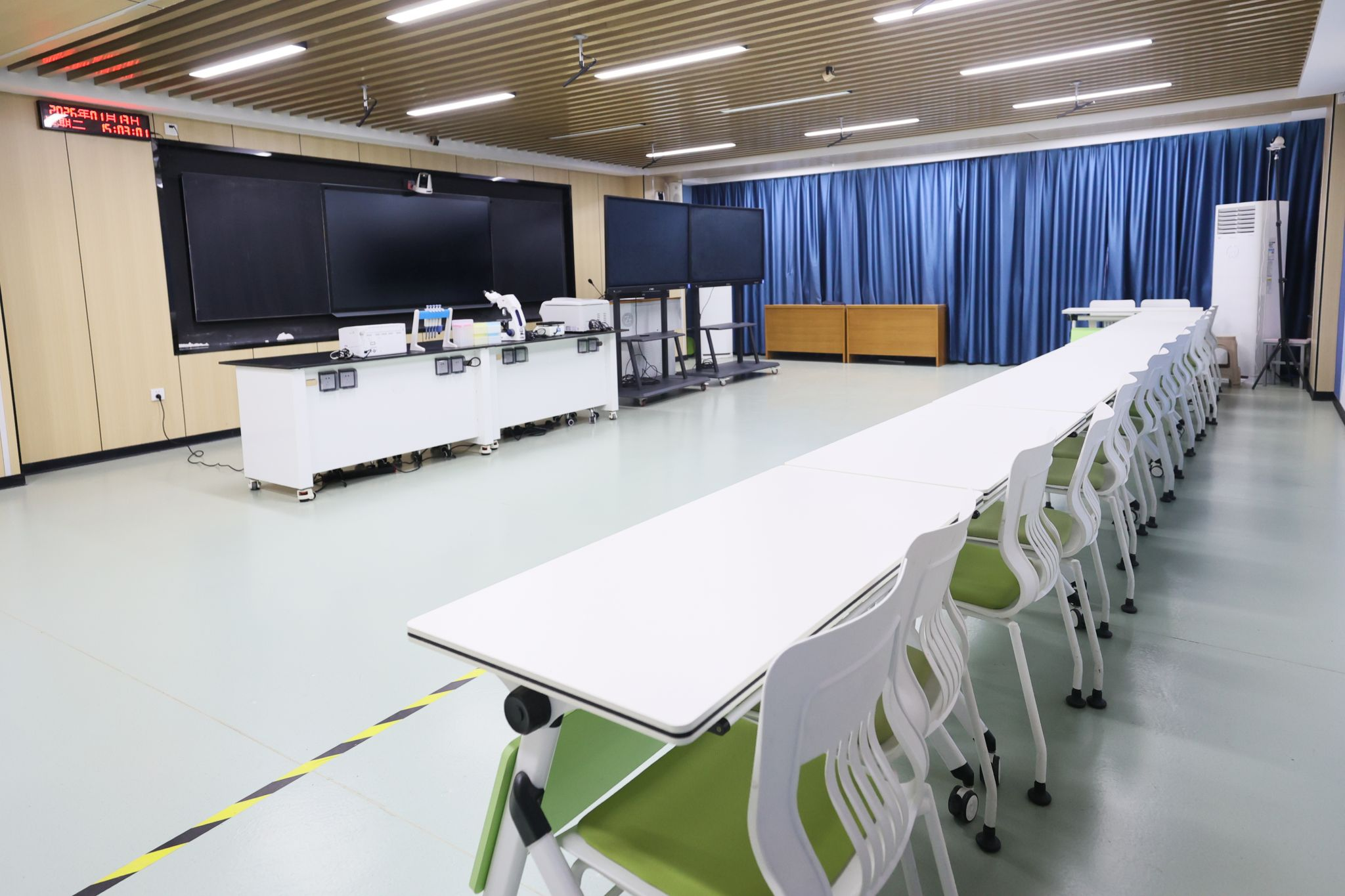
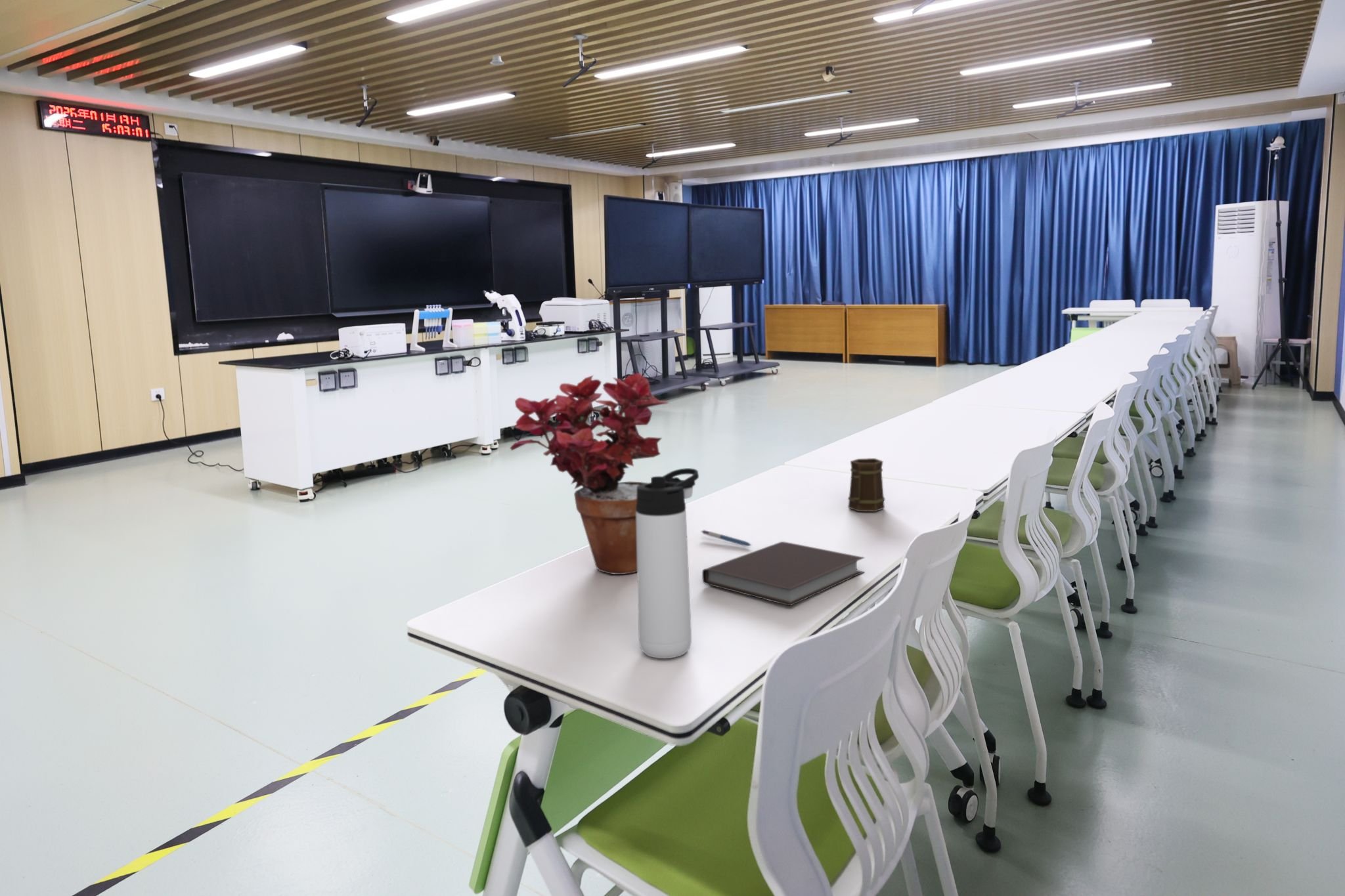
+ pen (725, 538)
+ recessed light (496, 60)
+ potted plant (602, 473)
+ mug (865, 485)
+ notebook (784, 570)
+ thermos bottle (671, 561)
